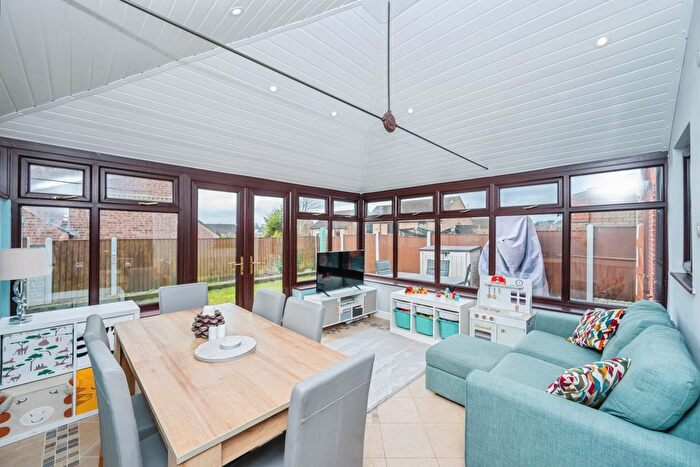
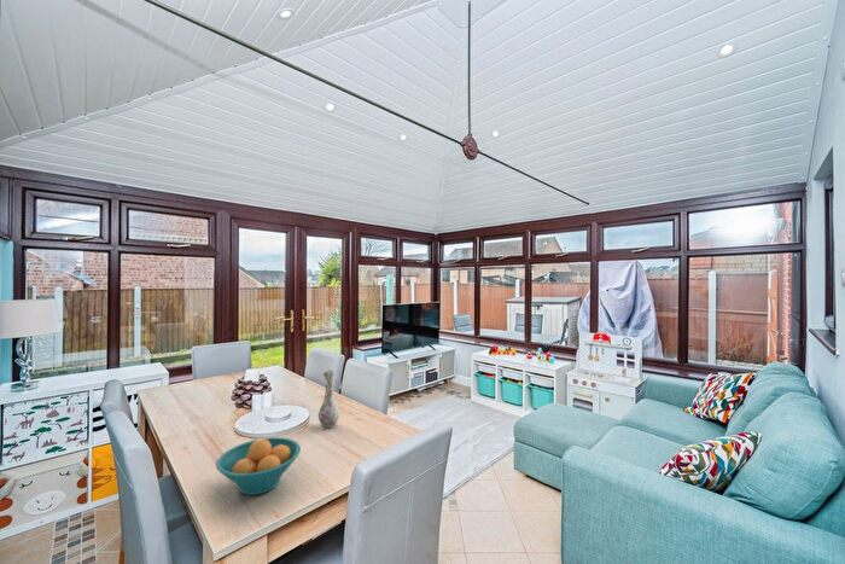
+ fruit bowl (260, 463)
+ vase (328, 397)
